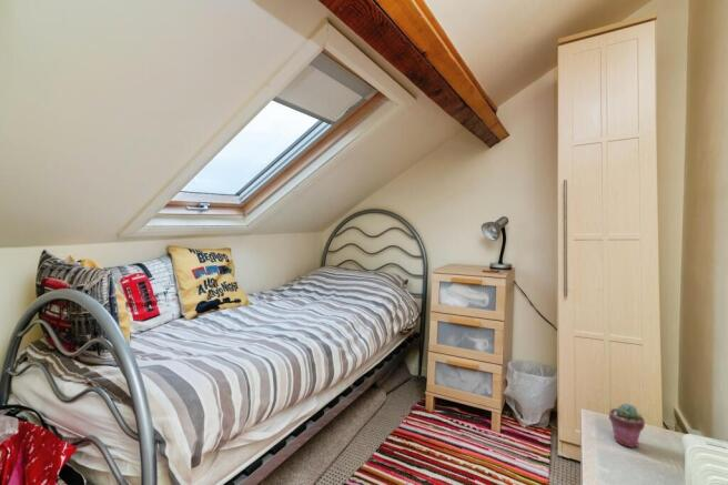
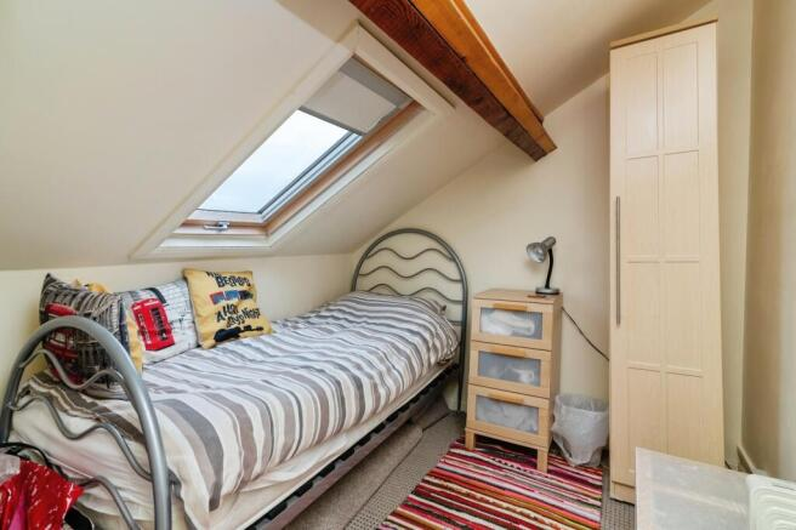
- potted succulent (626, 423)
